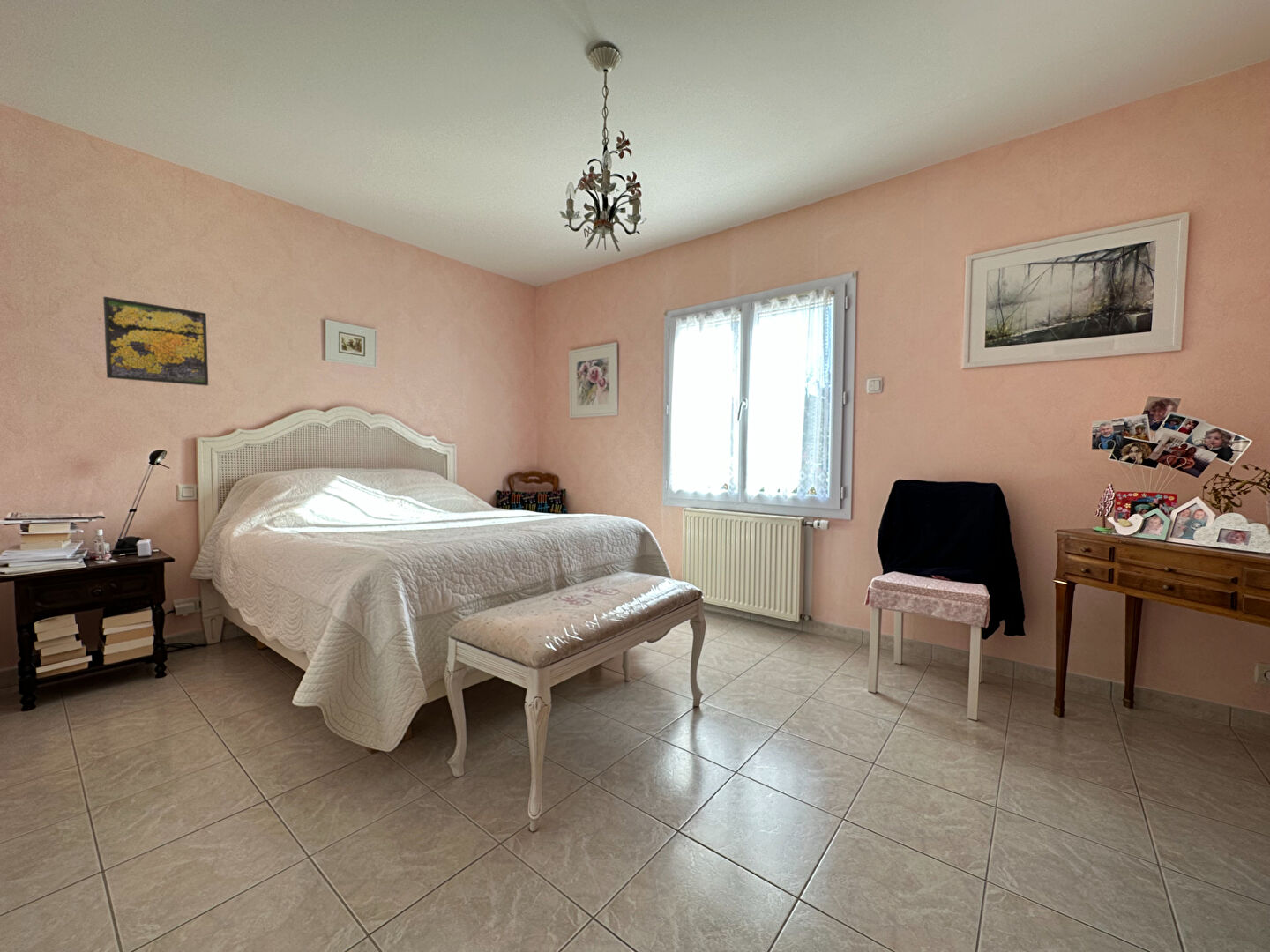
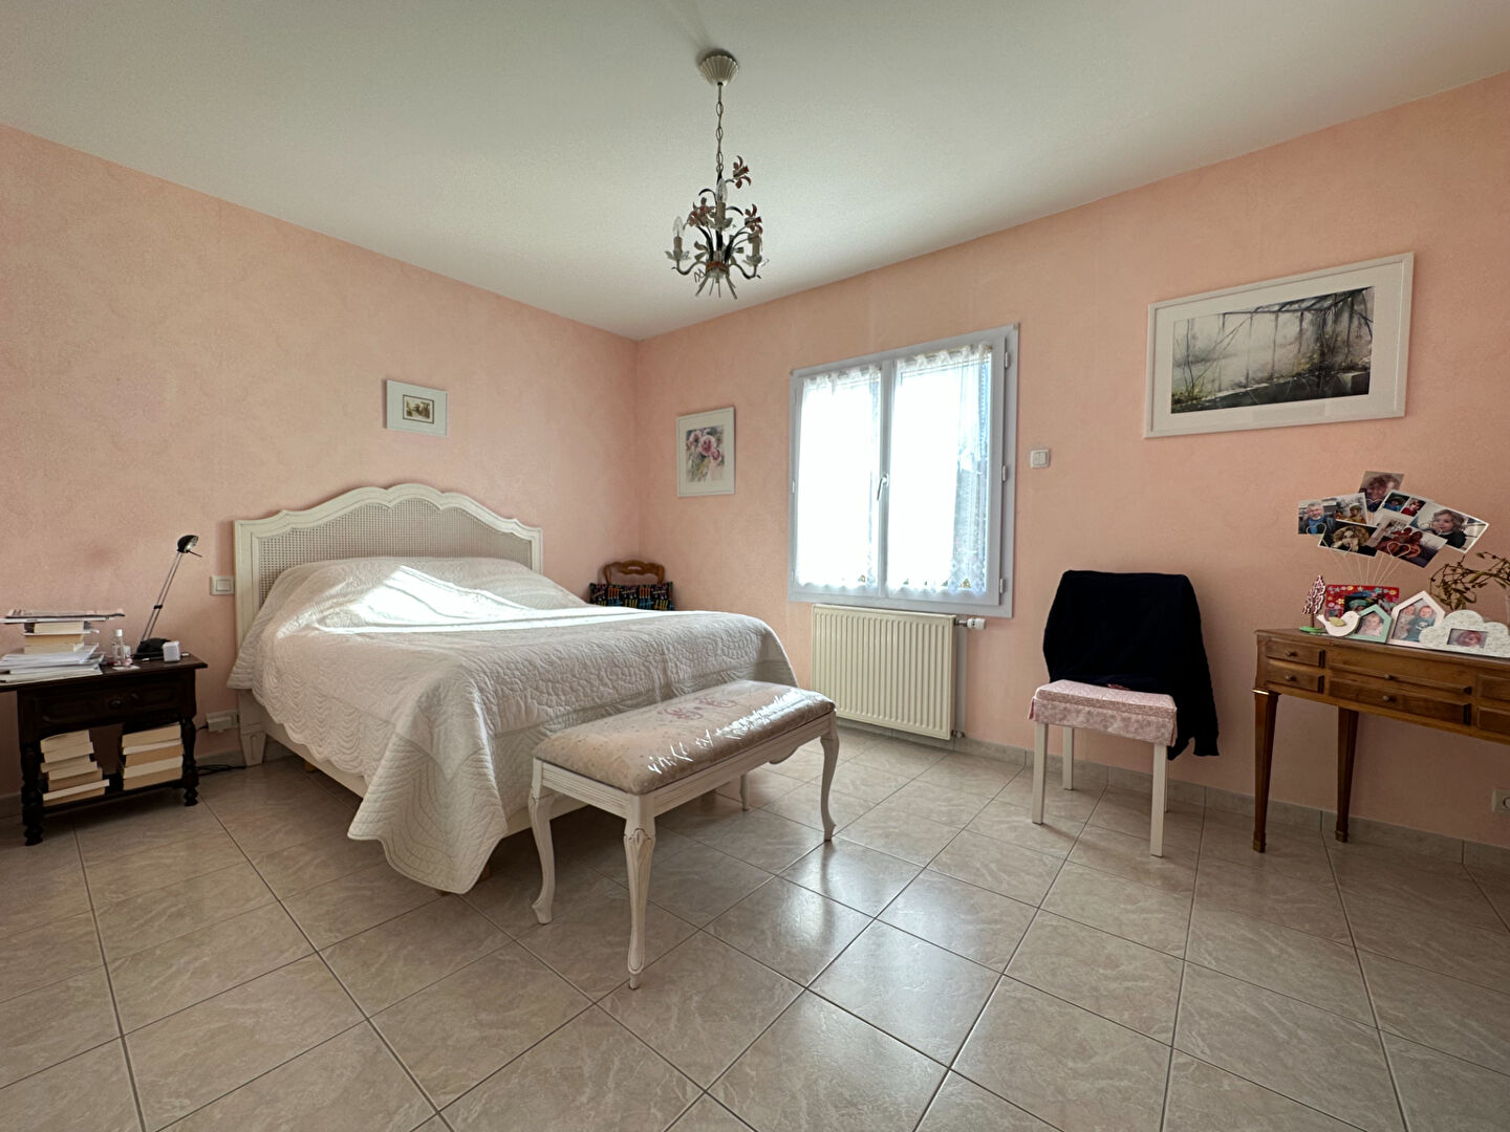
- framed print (159, 344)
